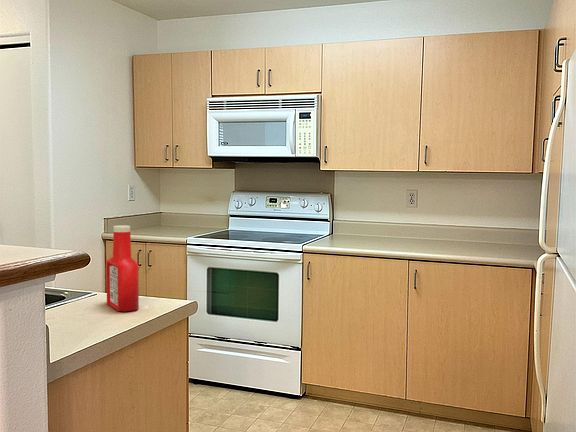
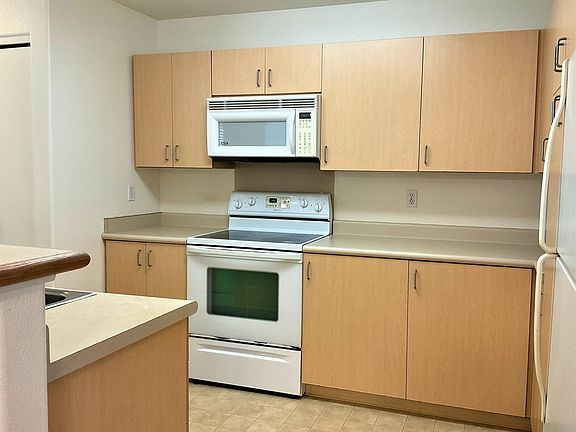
- soap bottle (122, 266)
